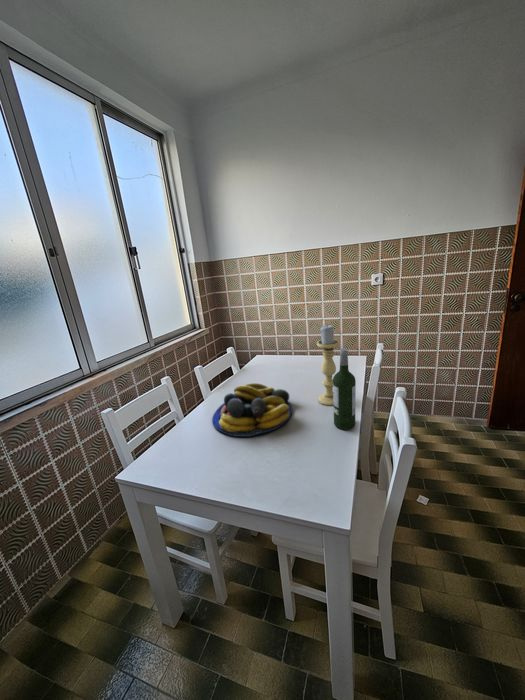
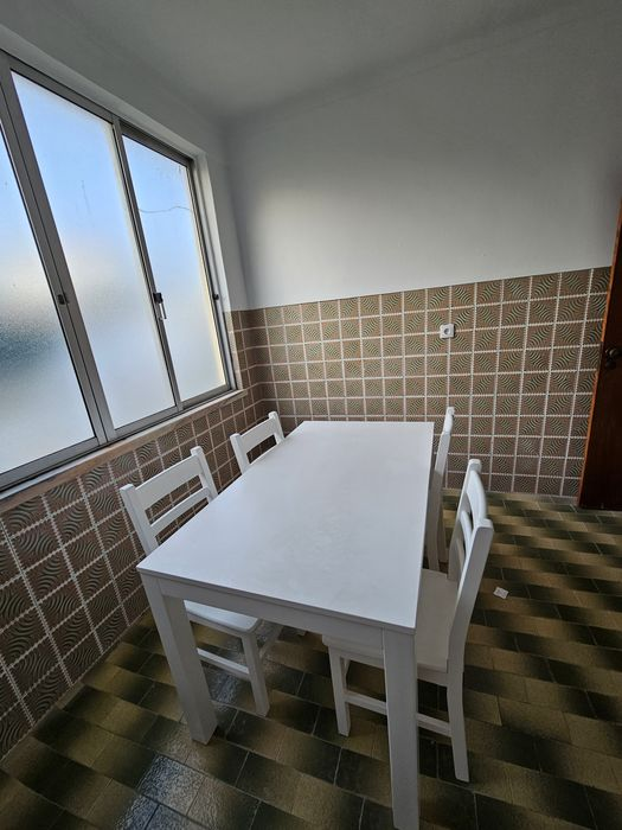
- wine bottle (344, 388)
- candle holder (328, 364)
- fruit bowl (250, 400)
